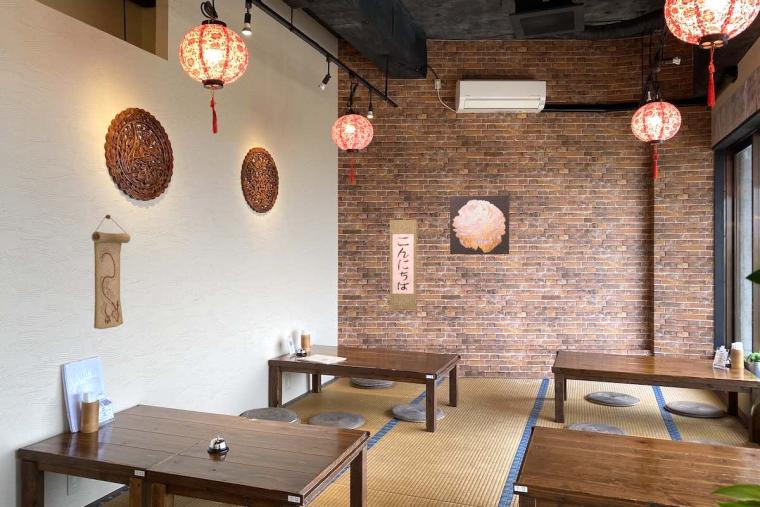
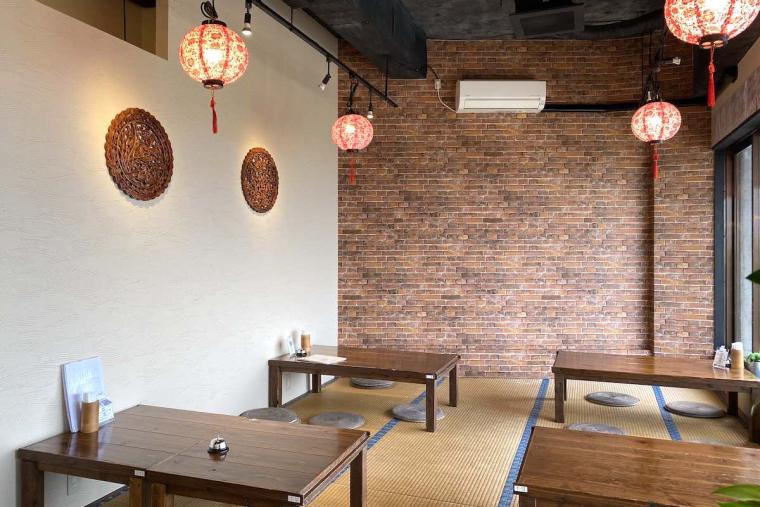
- wall art (479, 225)
- wall scroll (111, 271)
- wall scroll (403, 263)
